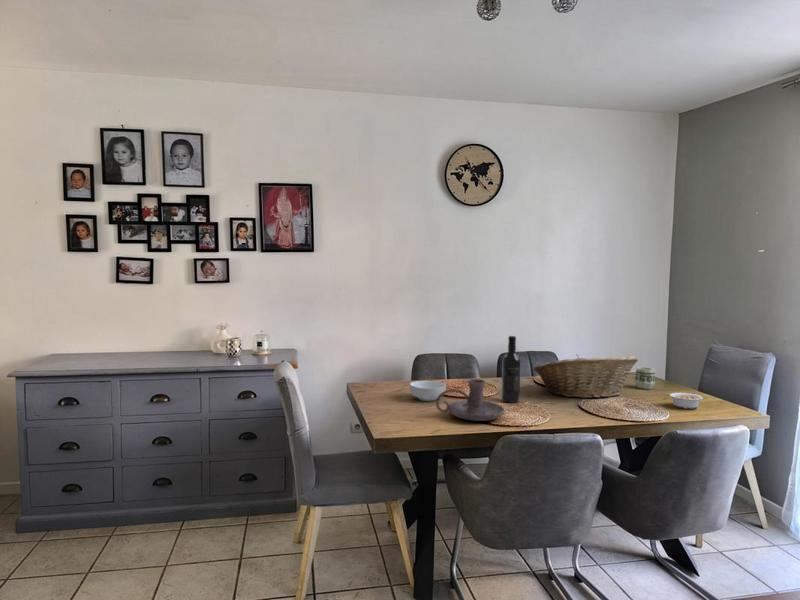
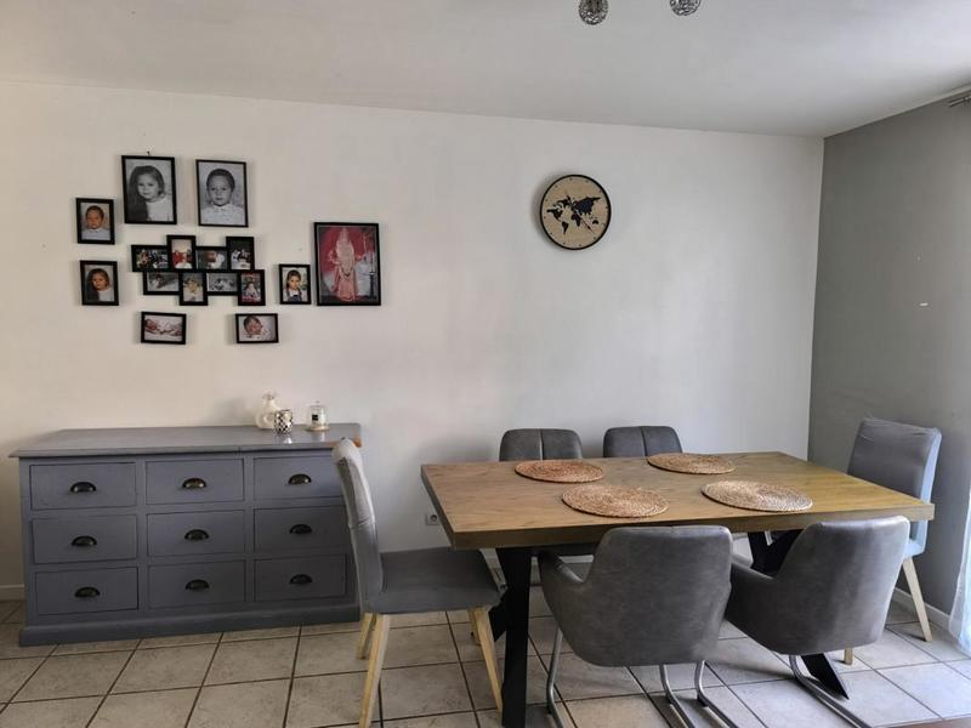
- cup (644, 377)
- legume (684, 400)
- candle holder (469, 399)
- fruit basket (585, 372)
- cereal bowl (427, 391)
- wine bottle (511, 368)
